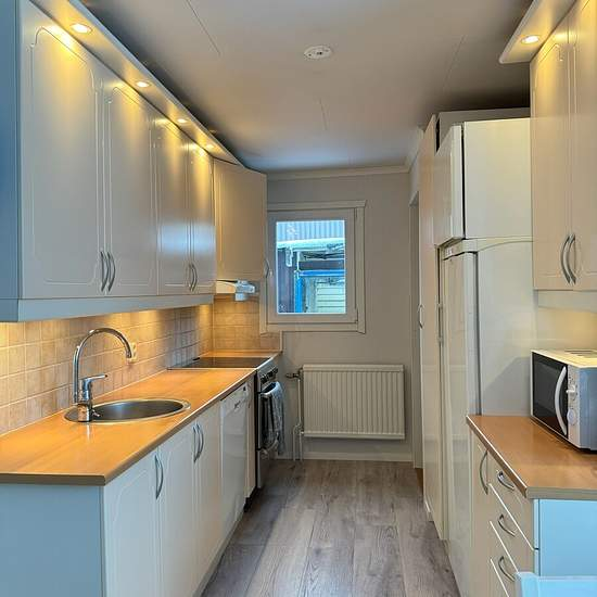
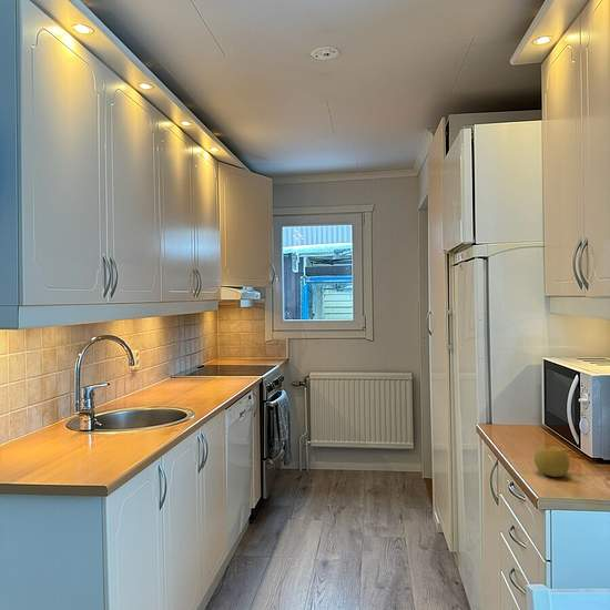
+ fruit (551, 460)
